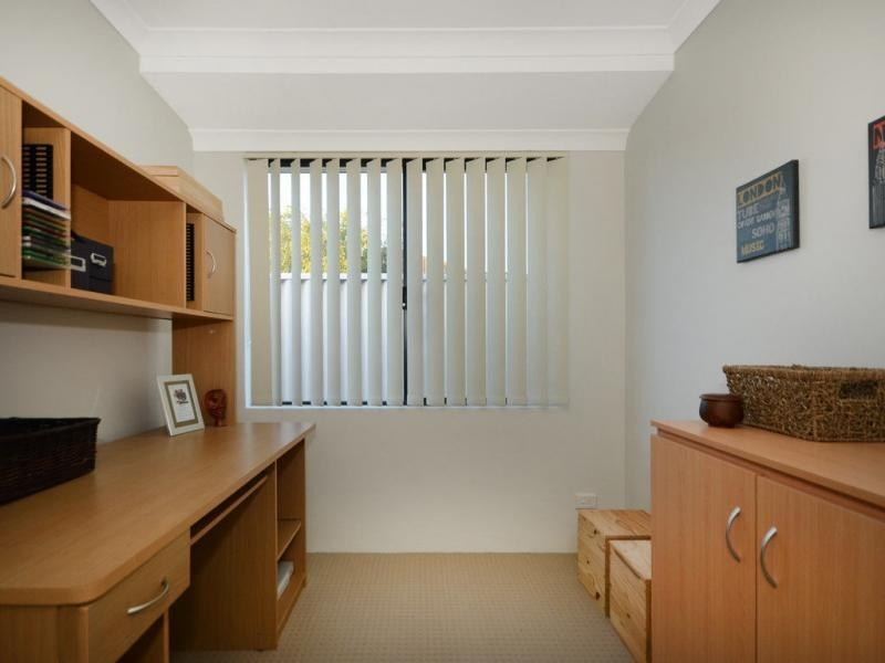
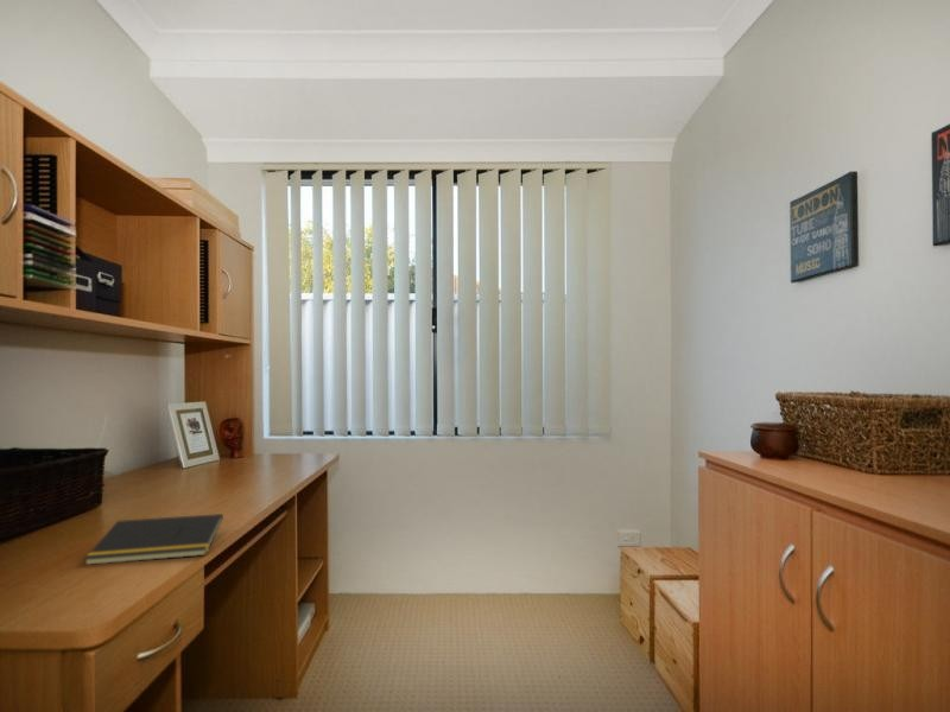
+ notepad (159, 536)
